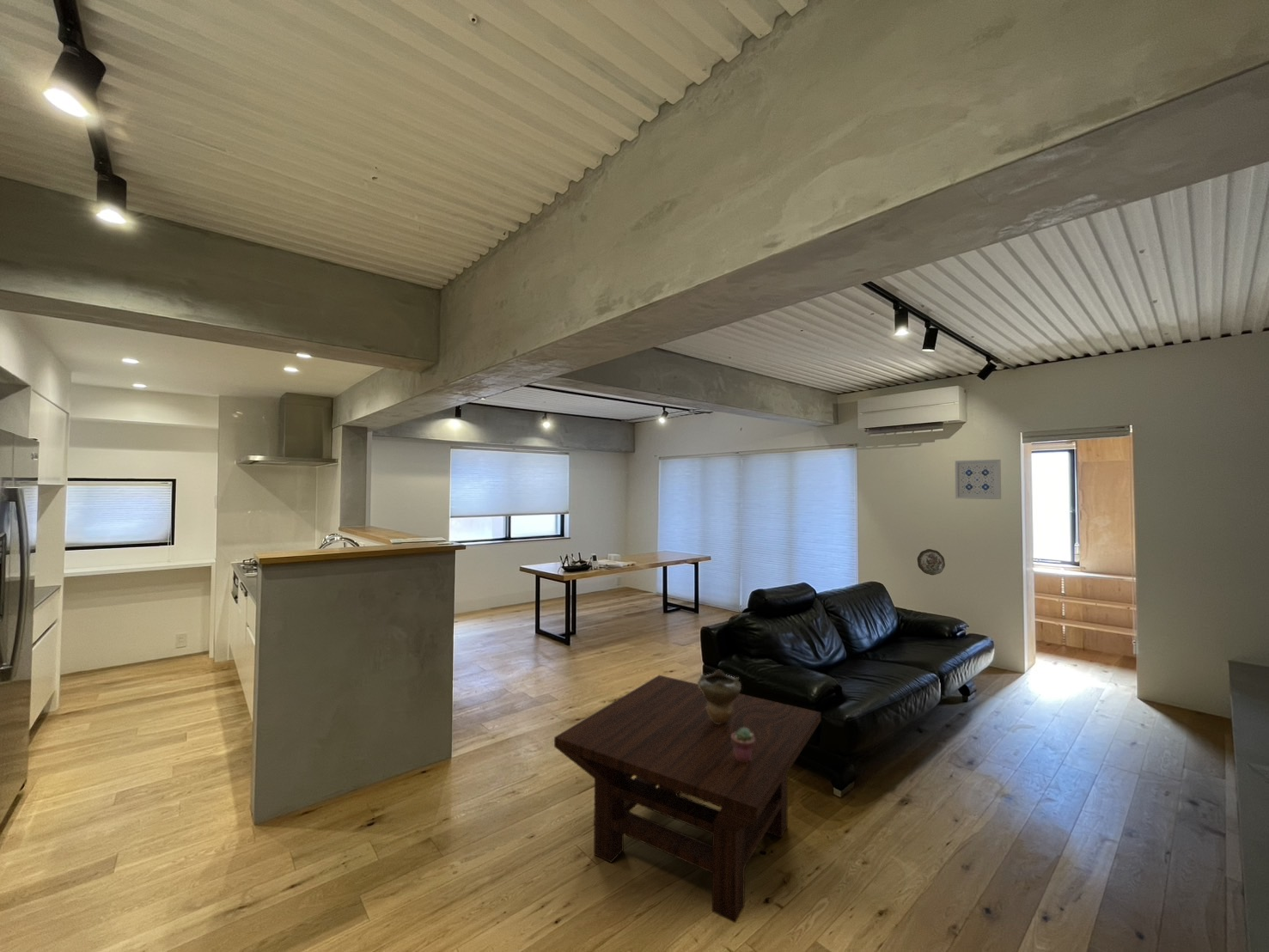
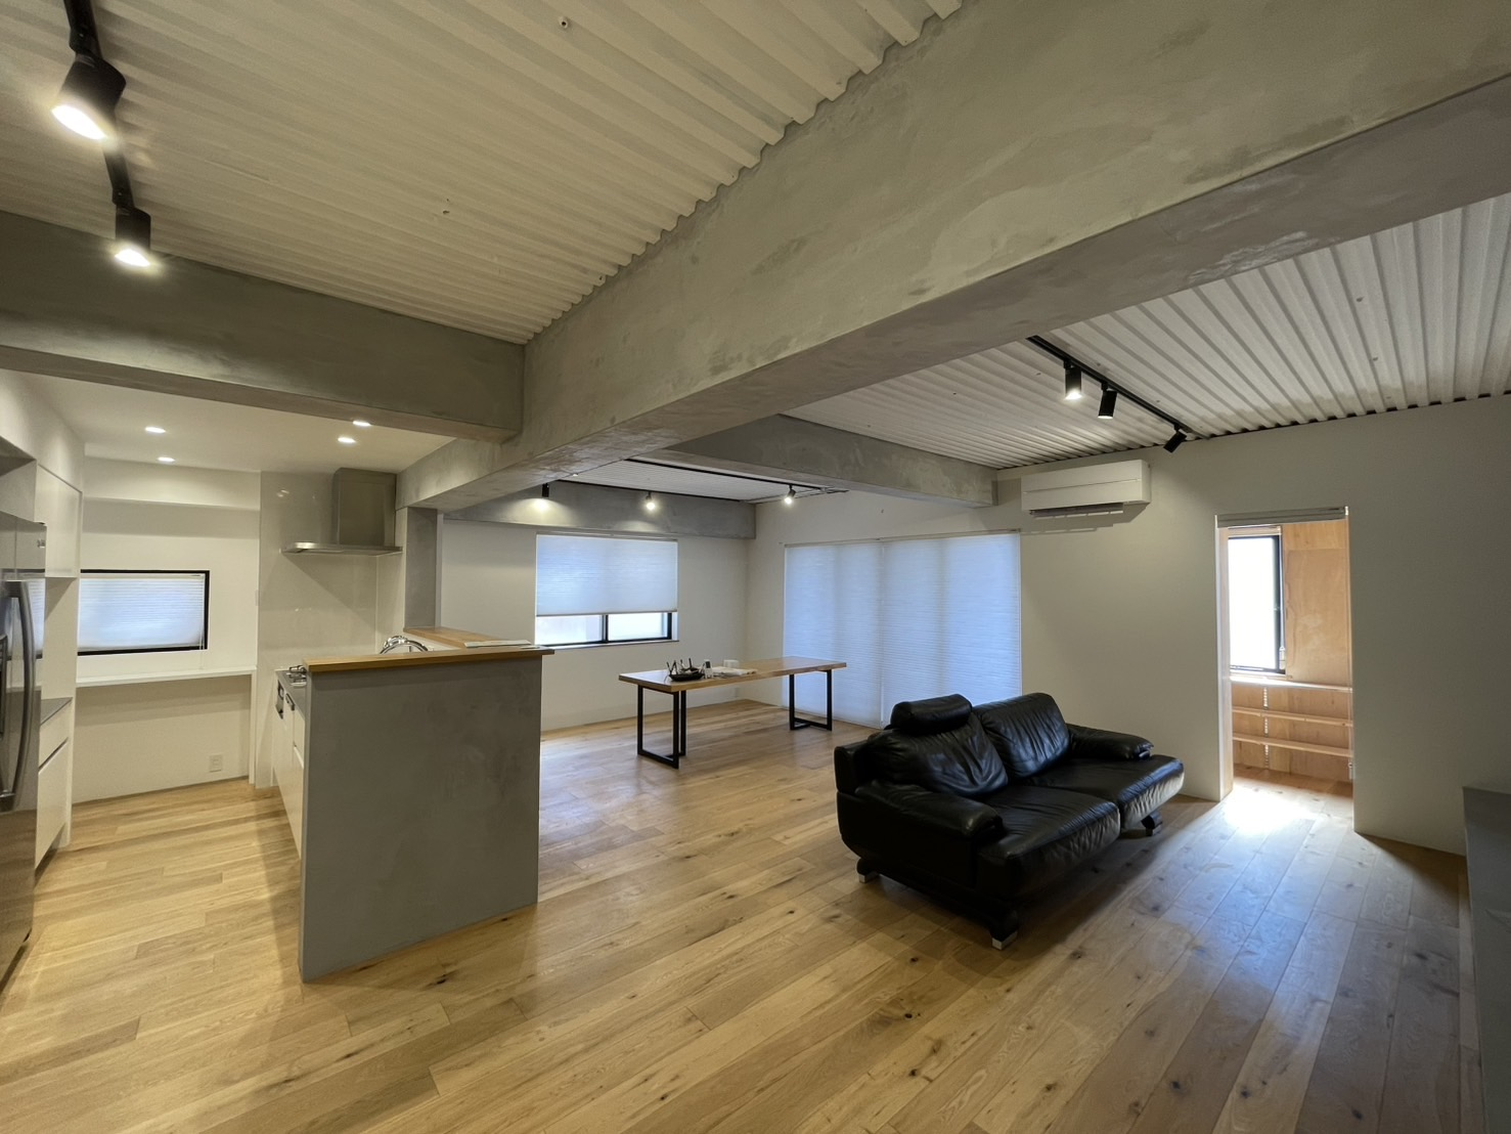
- coffee table (694, 782)
- wall art (977, 479)
- decorative plate (930, 562)
- potted succulent (742, 742)
- decorative bowl (719, 698)
